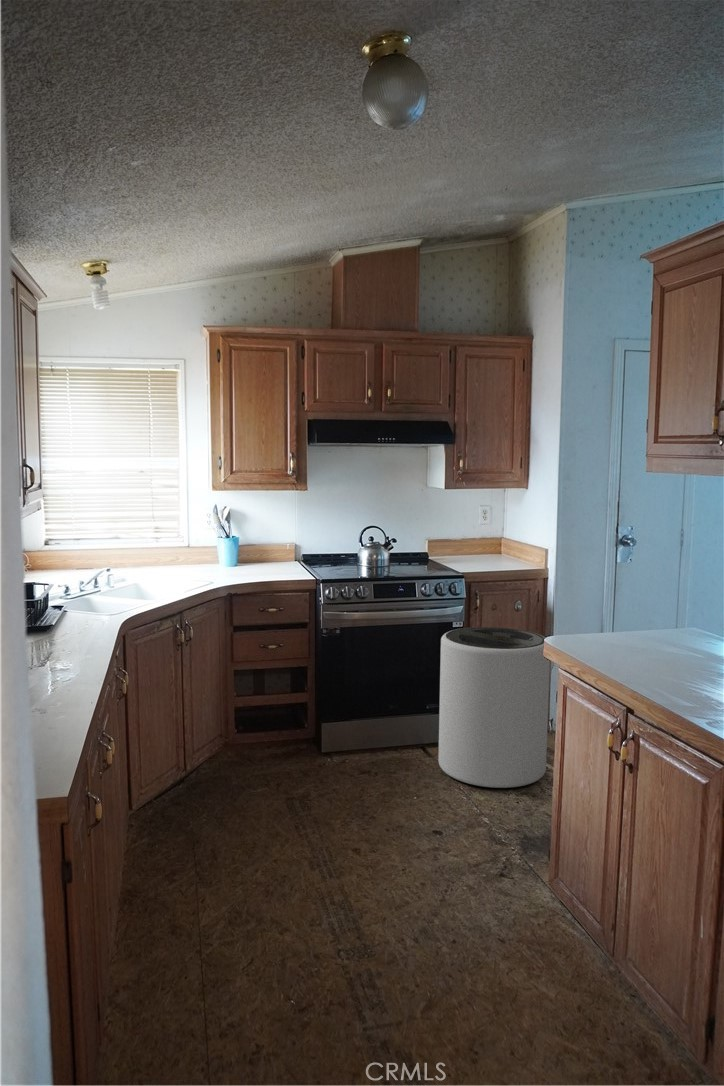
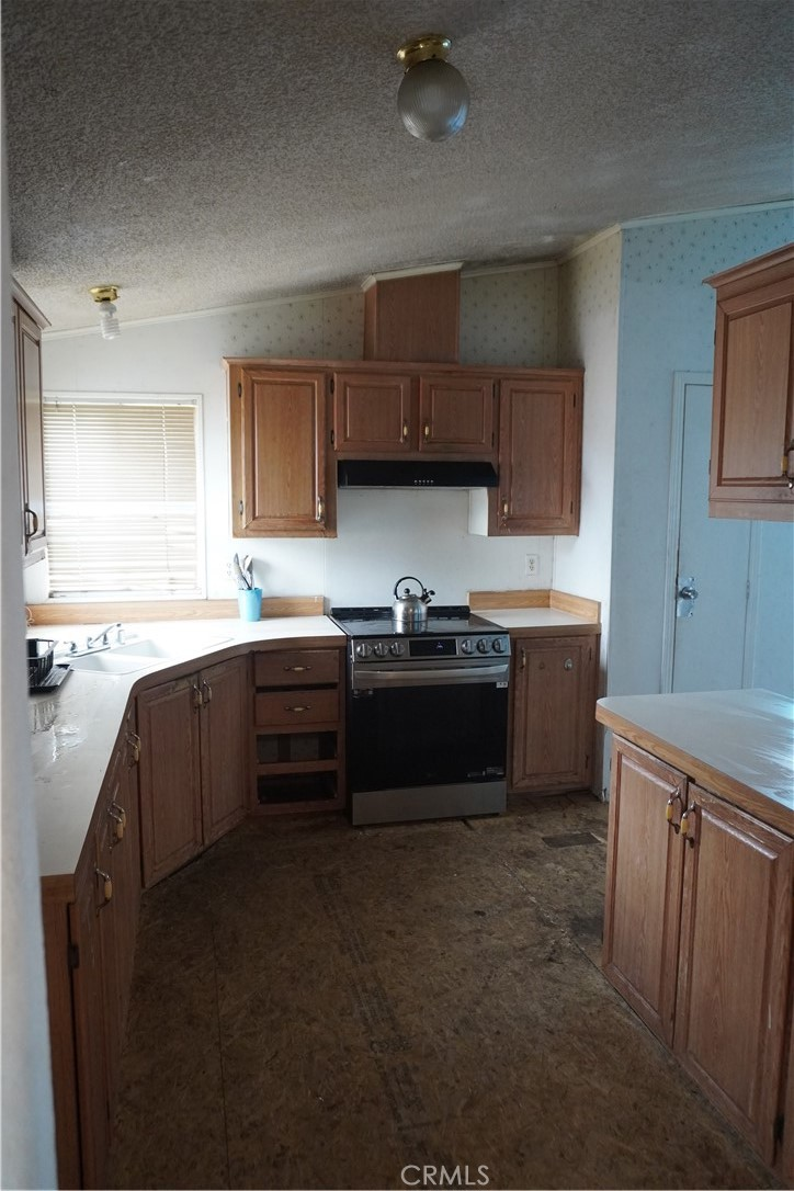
- trash can (493, 702)
